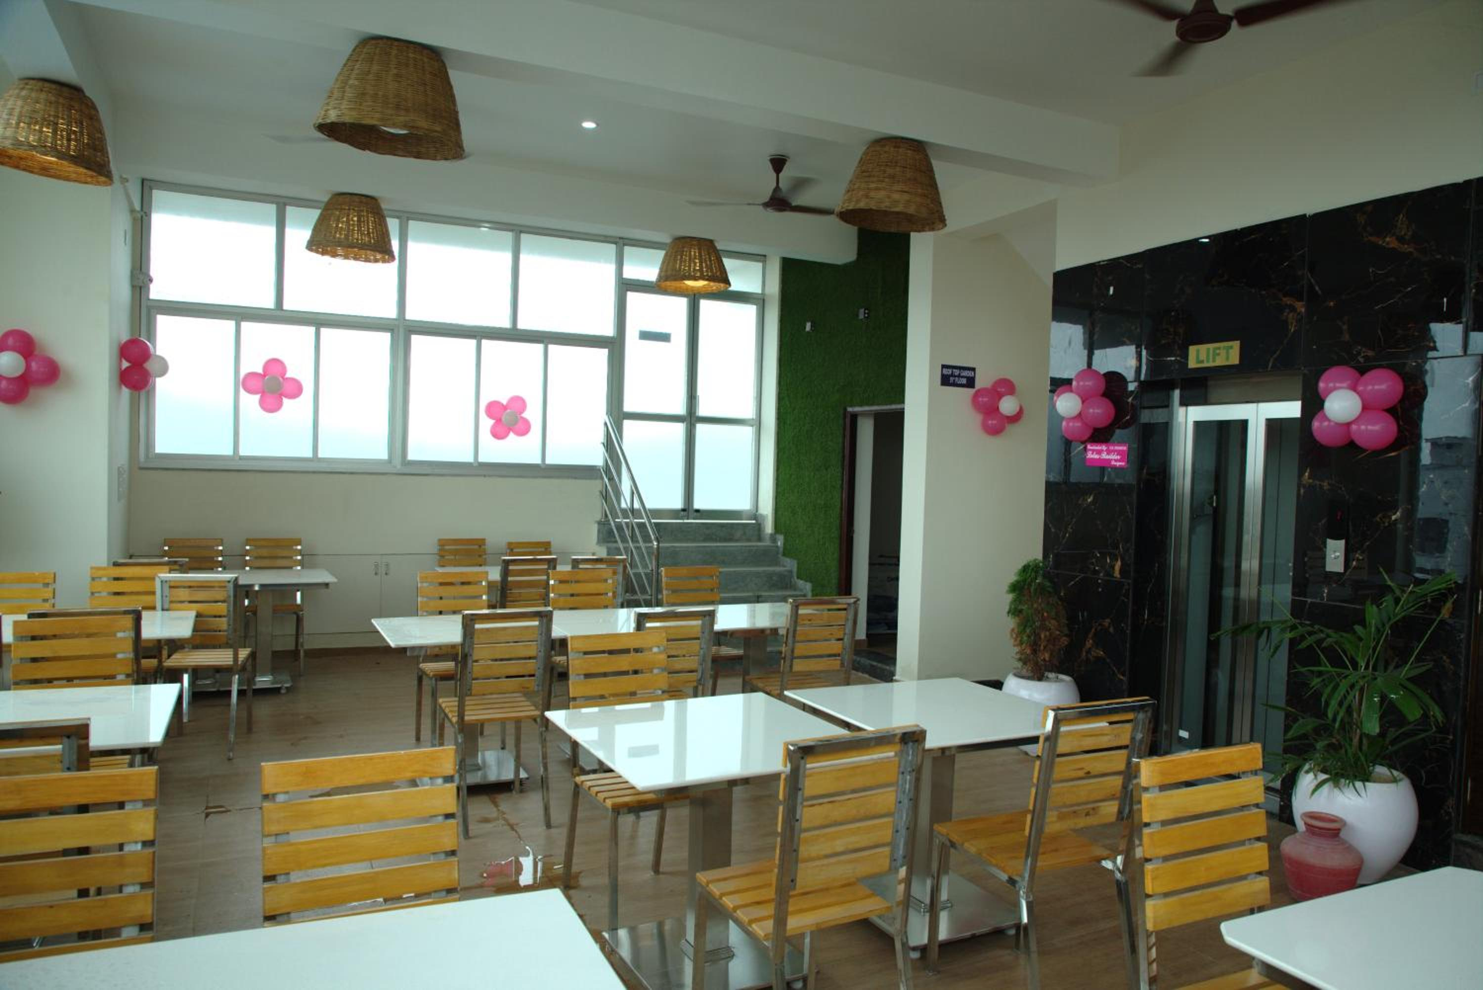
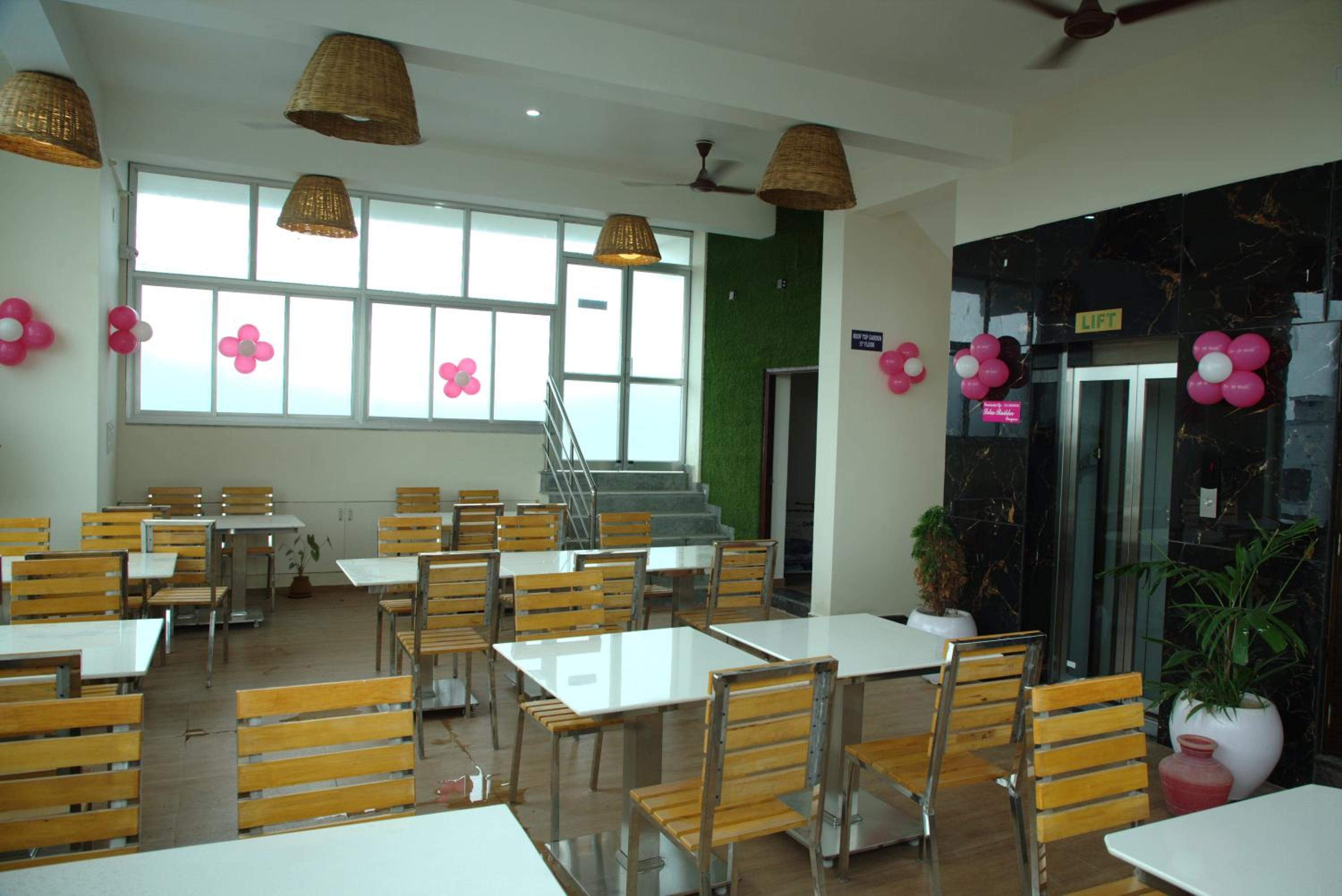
+ house plant (305, 566)
